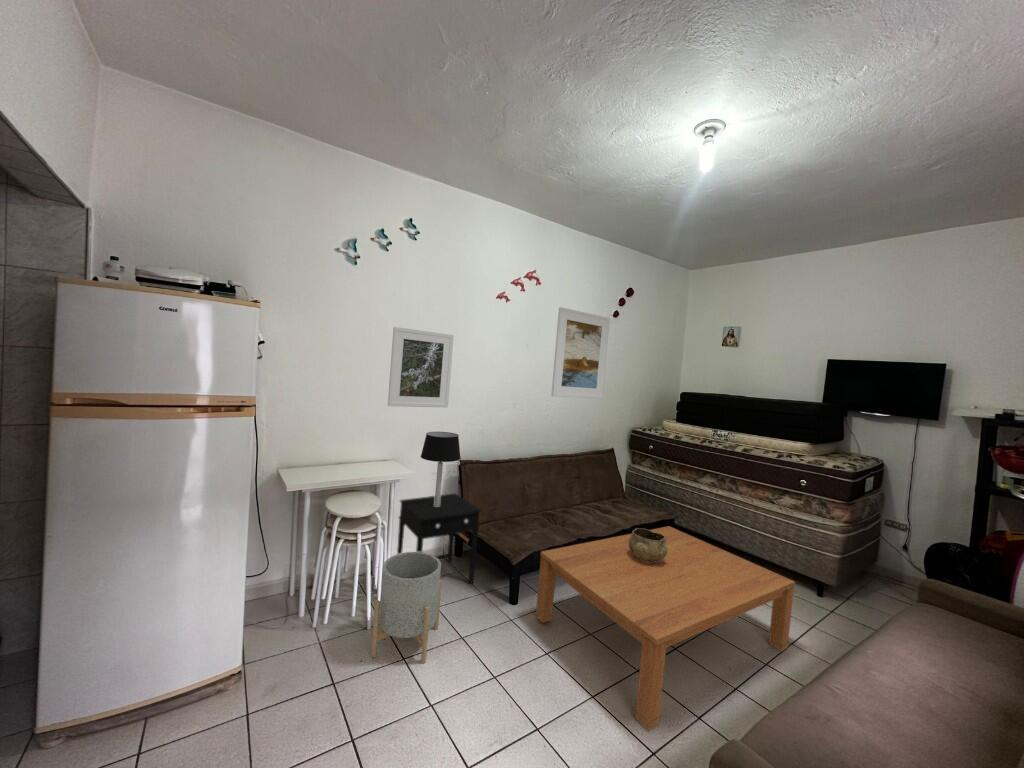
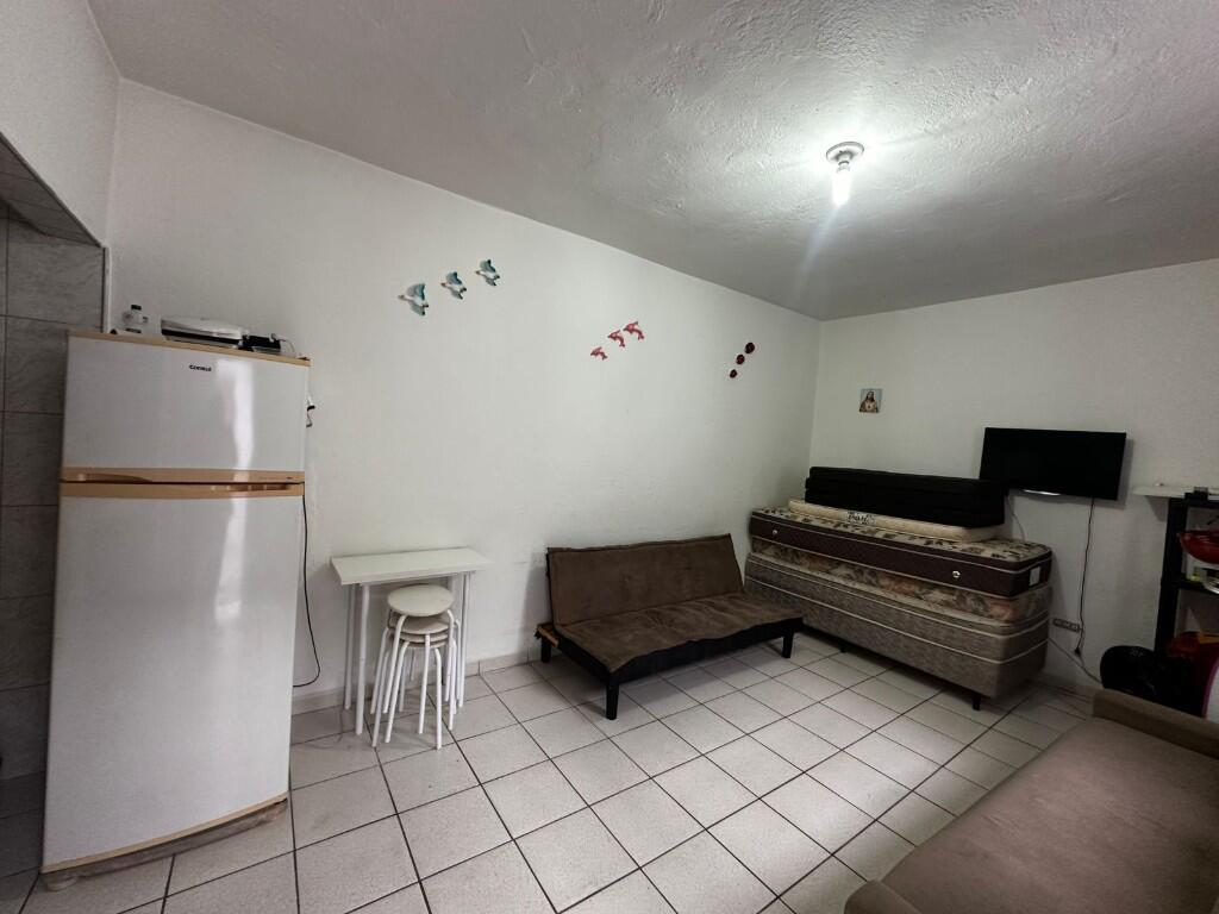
- decorative bowl (647, 546)
- side table (437, 536)
- coffee table (661, 599)
- table lamp (439, 469)
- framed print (581, 355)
- planter (409, 603)
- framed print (421, 369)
